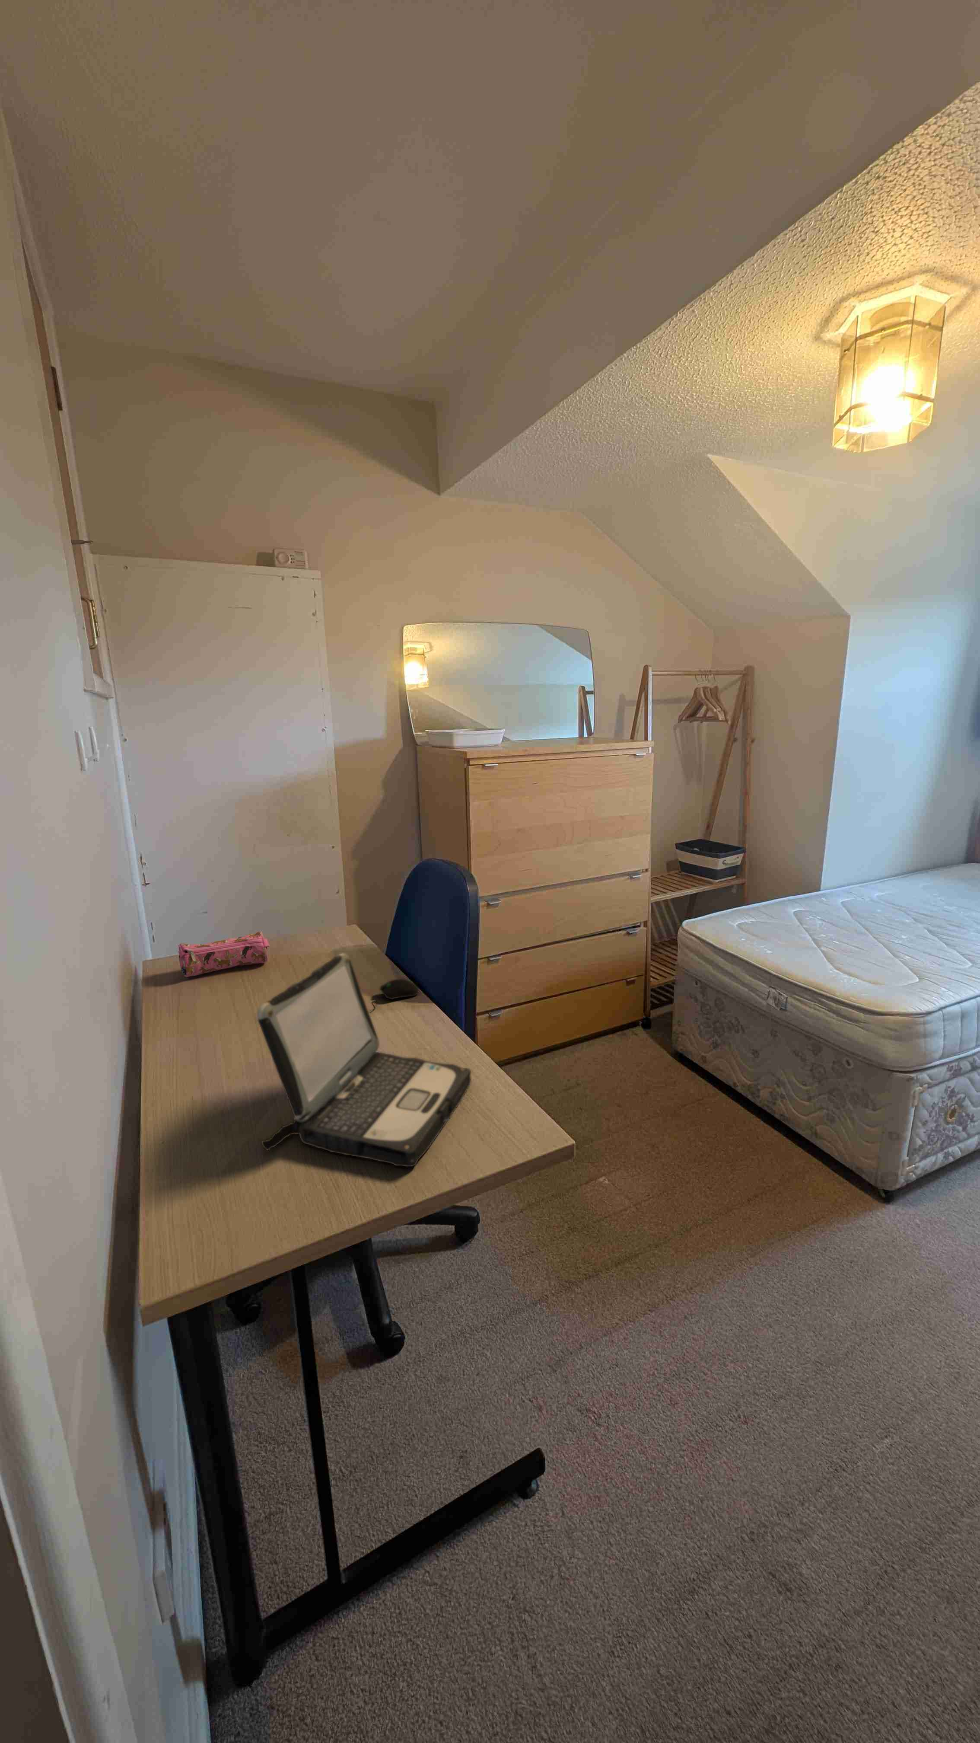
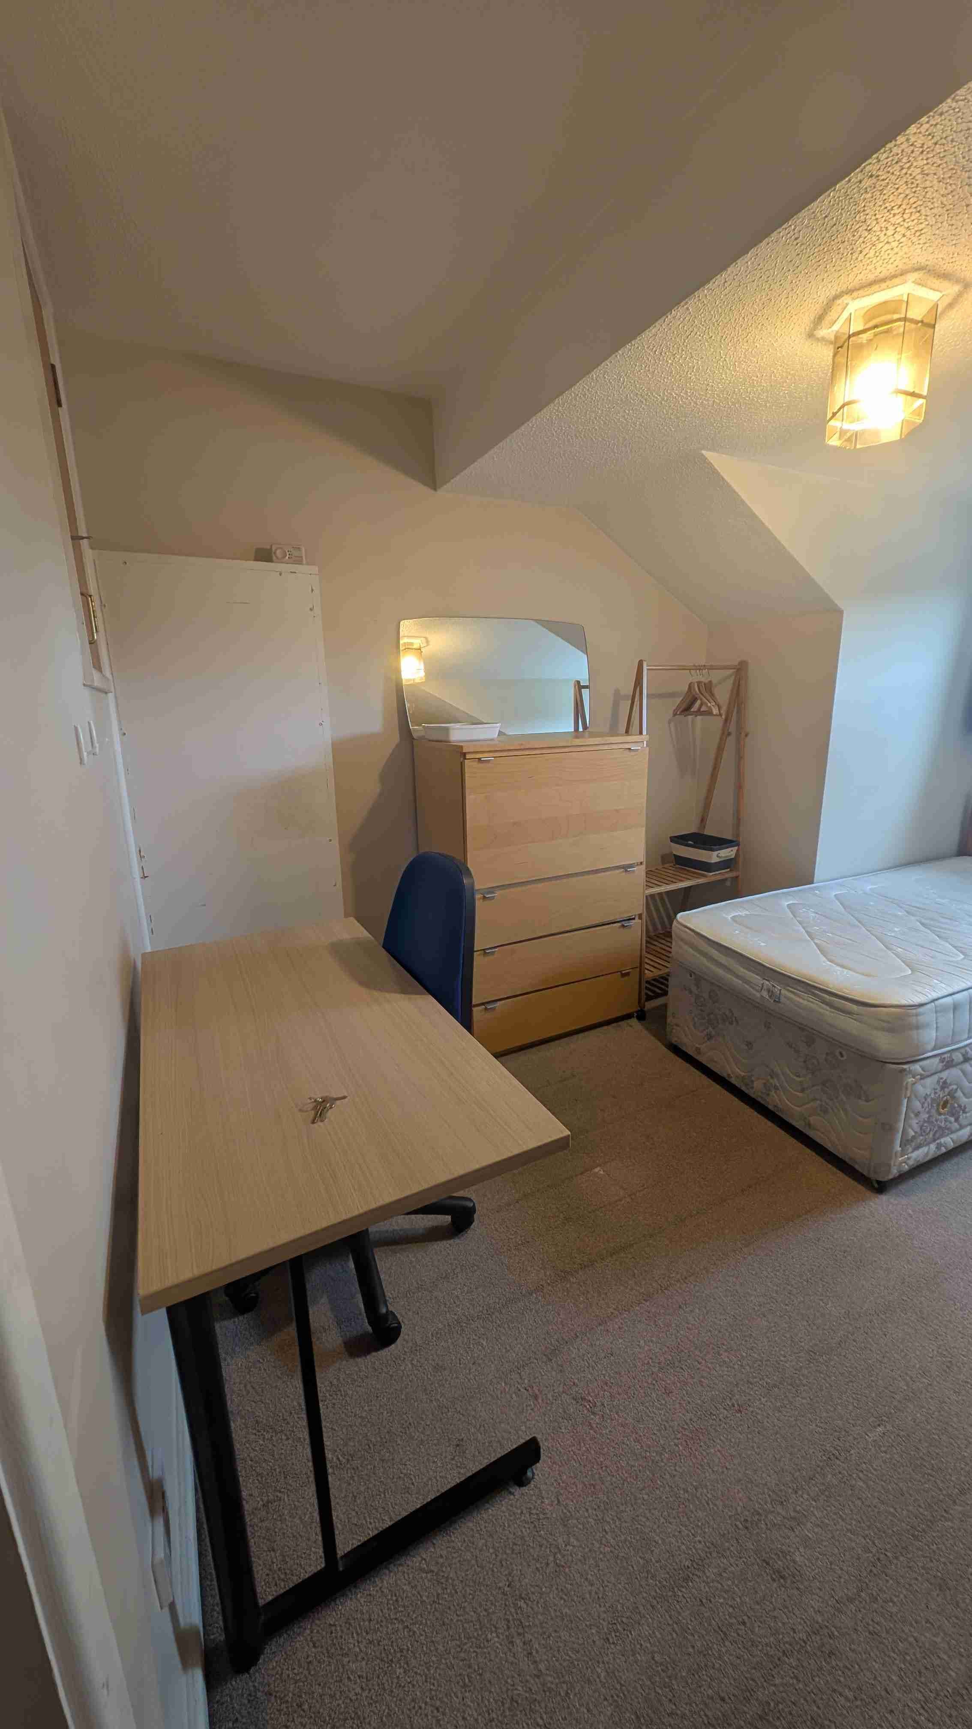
- laptop (367, 1049)
- computer mouse (391, 991)
- pencil case (225, 953)
